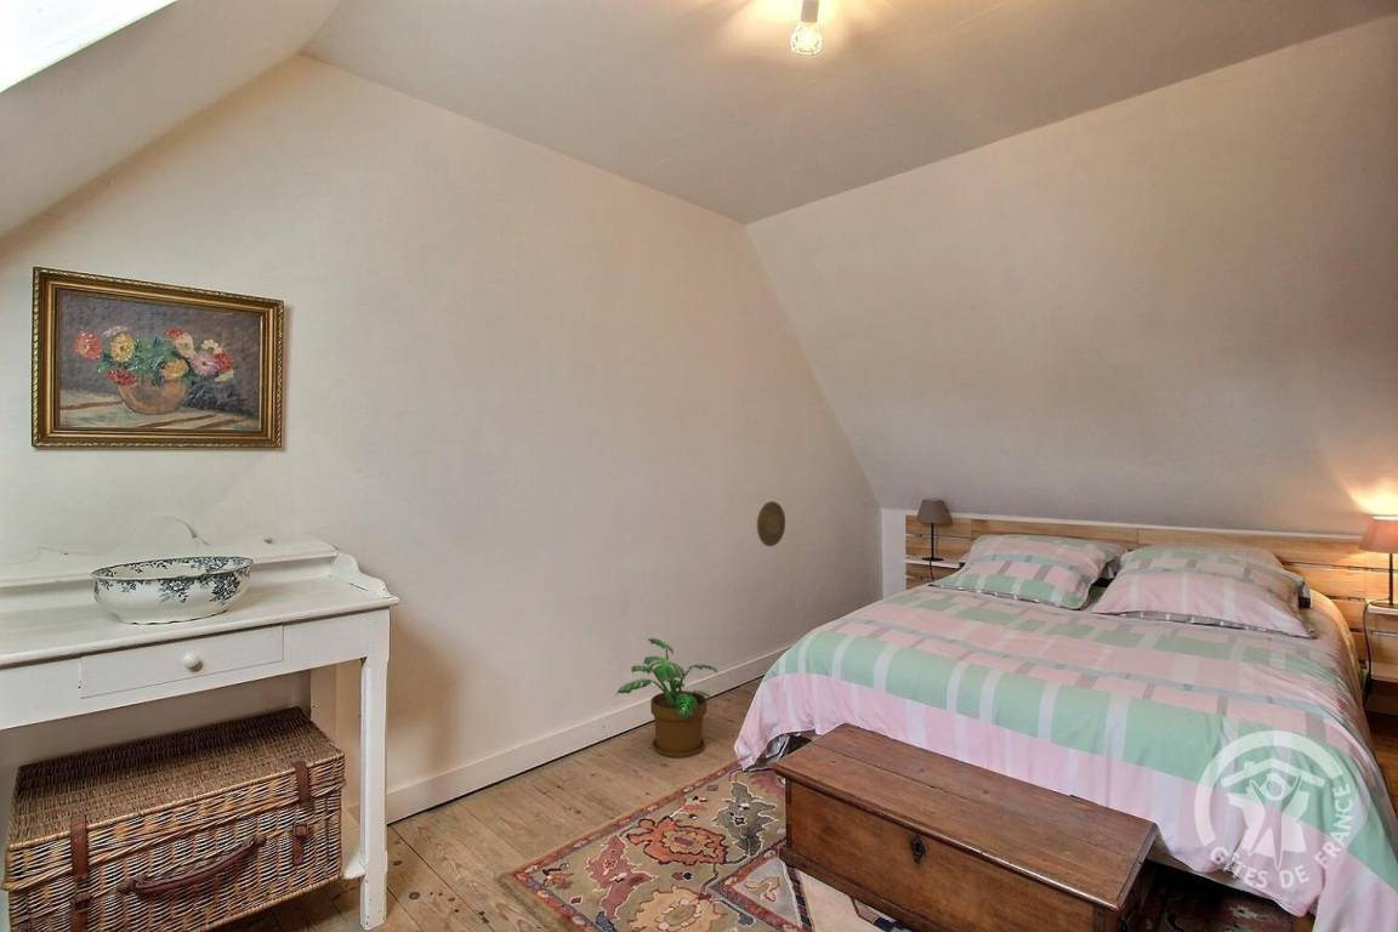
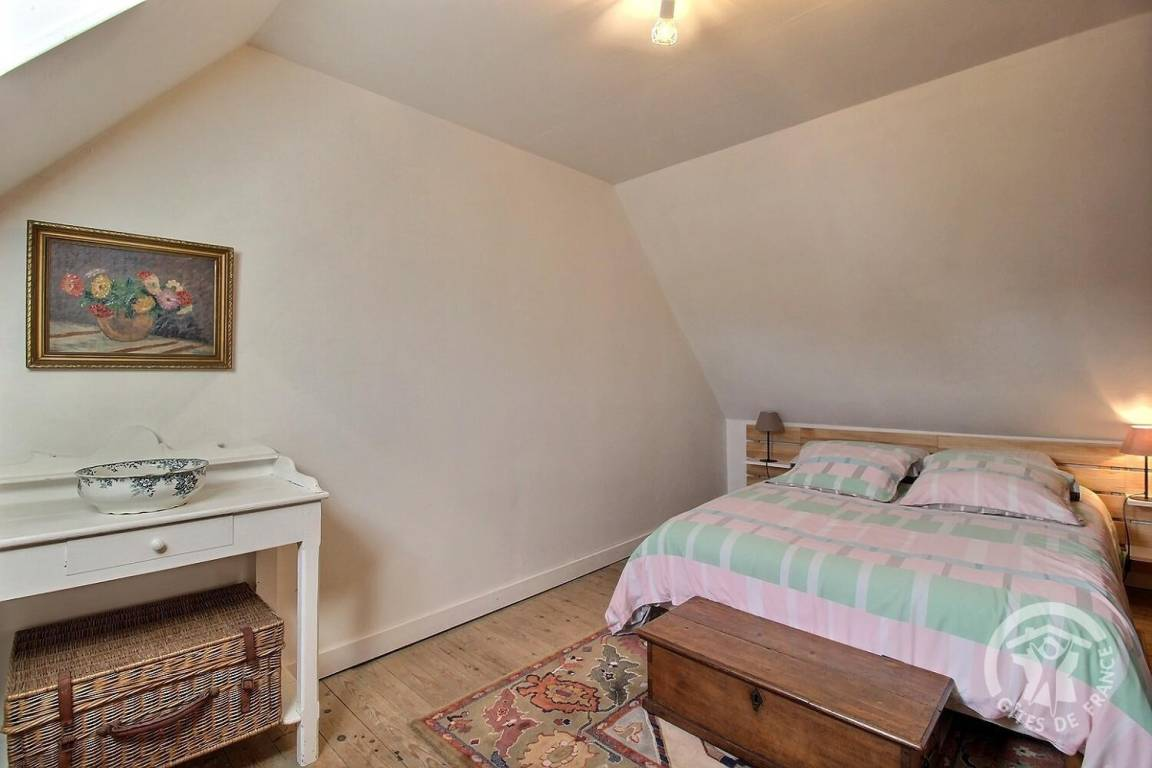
- decorative plate (772, 523)
- potted plant (663, 698)
